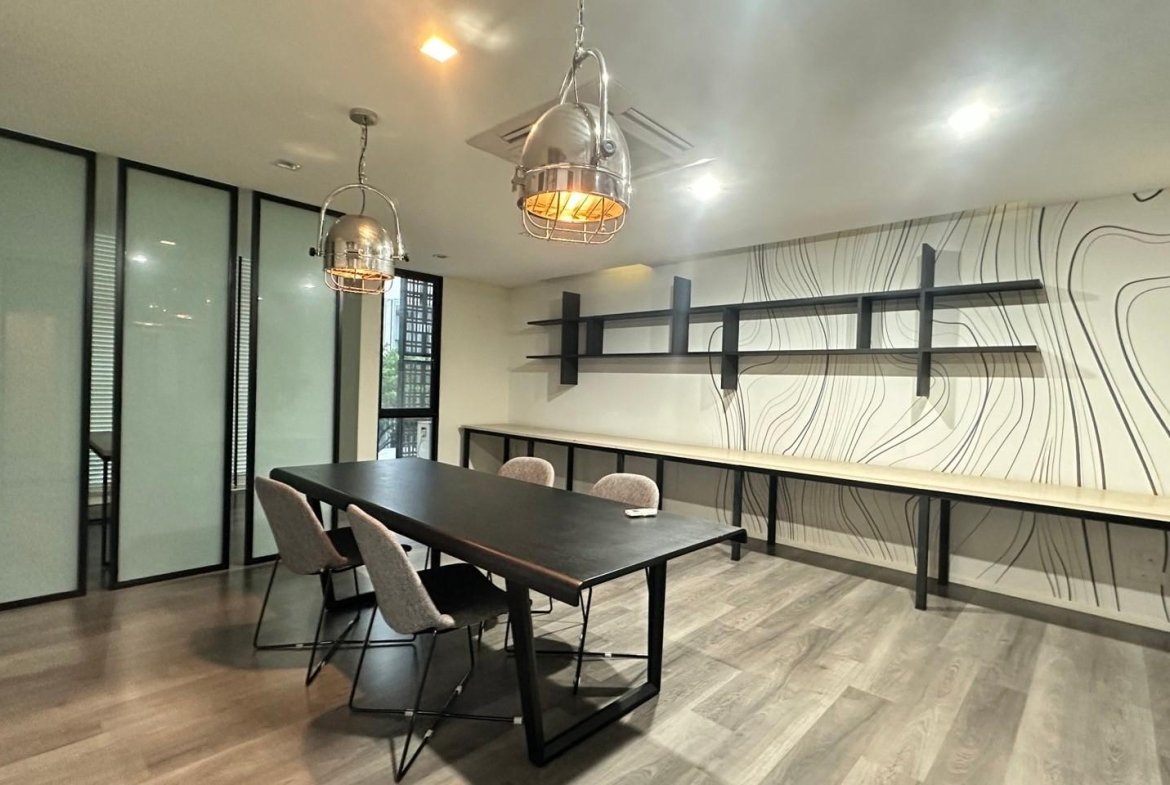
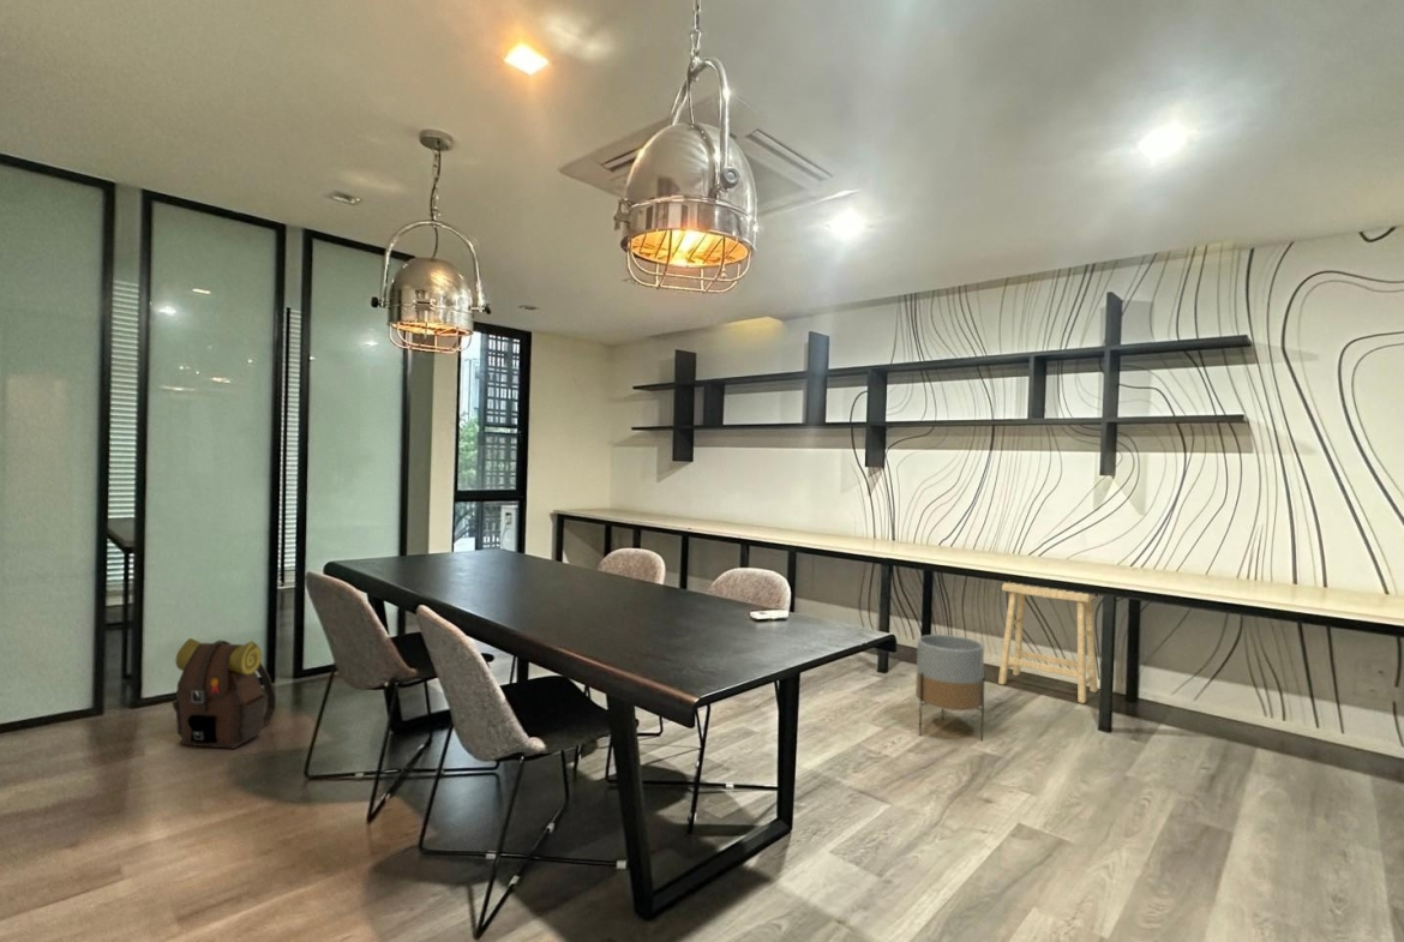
+ backpack (232, 685)
+ planter (949, 686)
+ stool (1046, 655)
